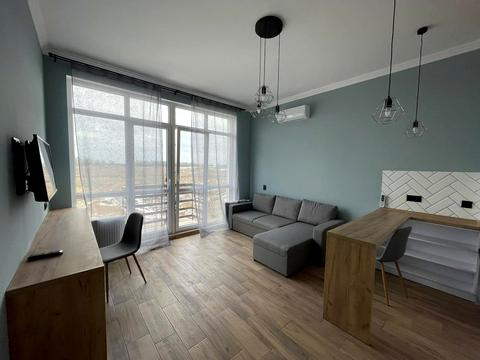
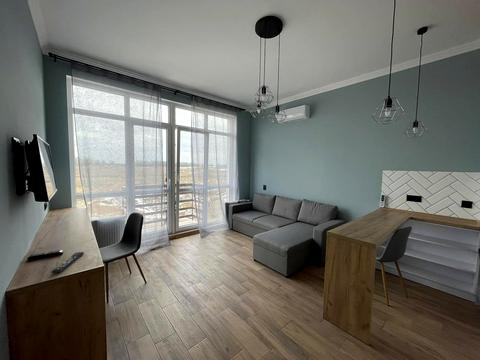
+ remote control (69, 261)
